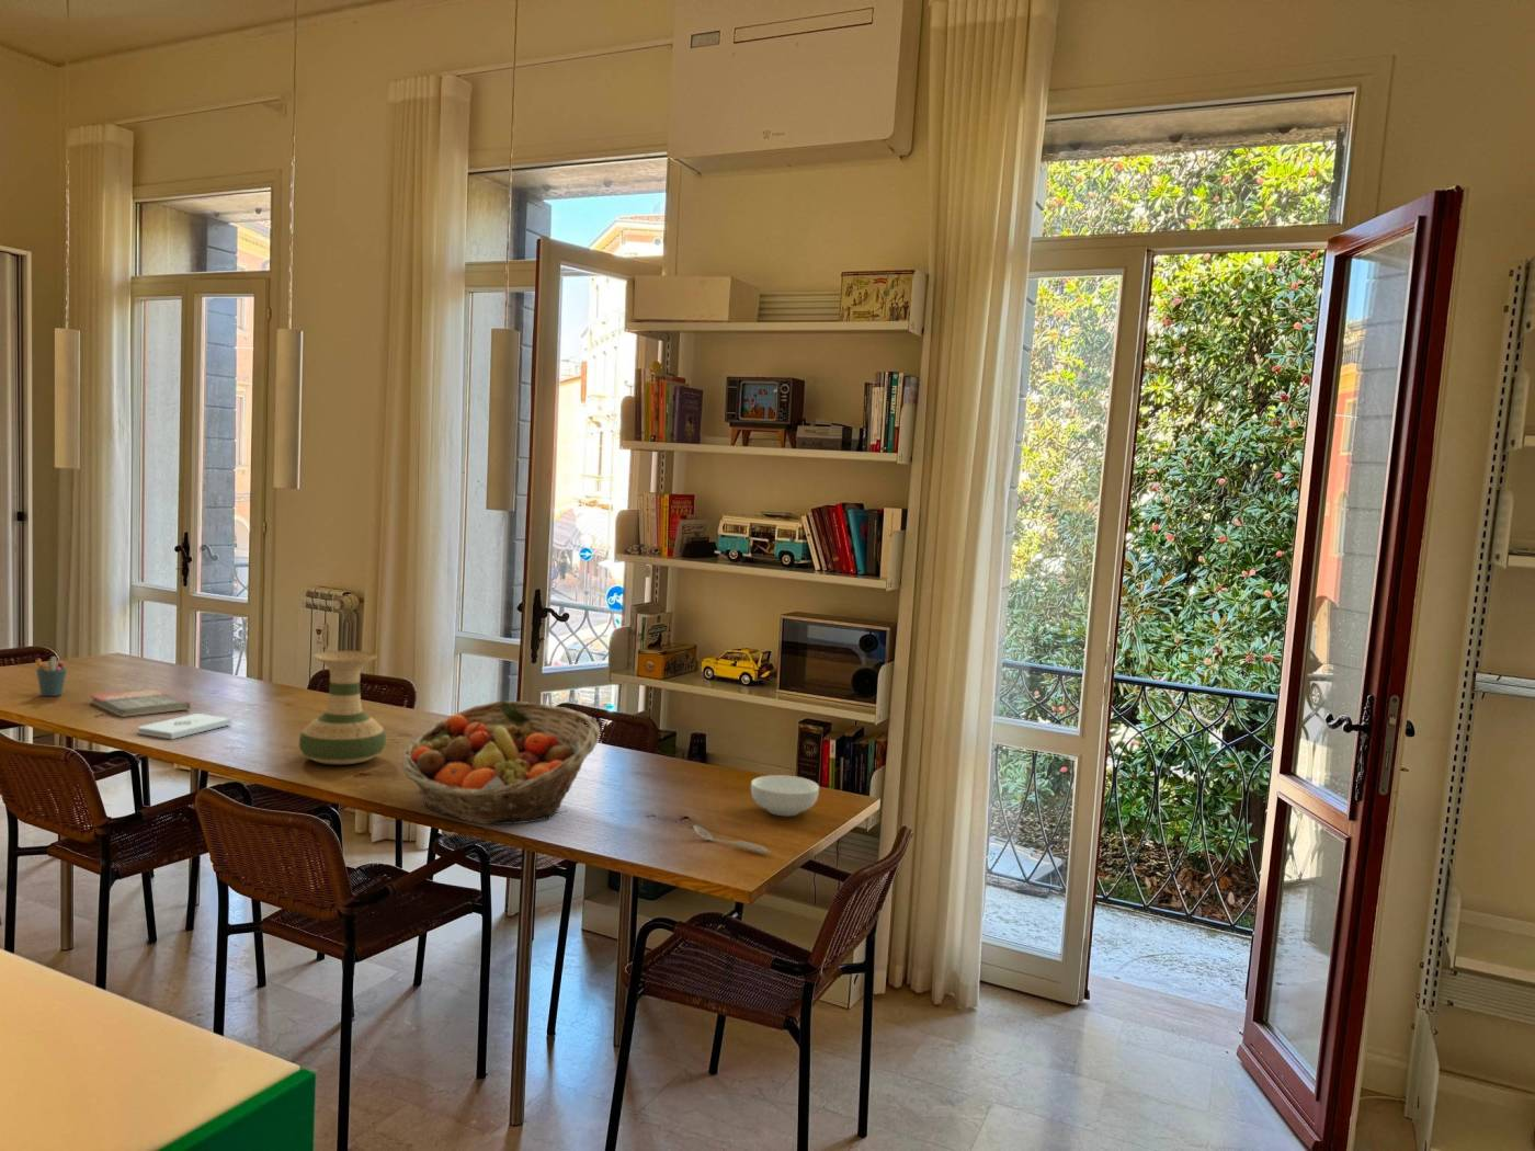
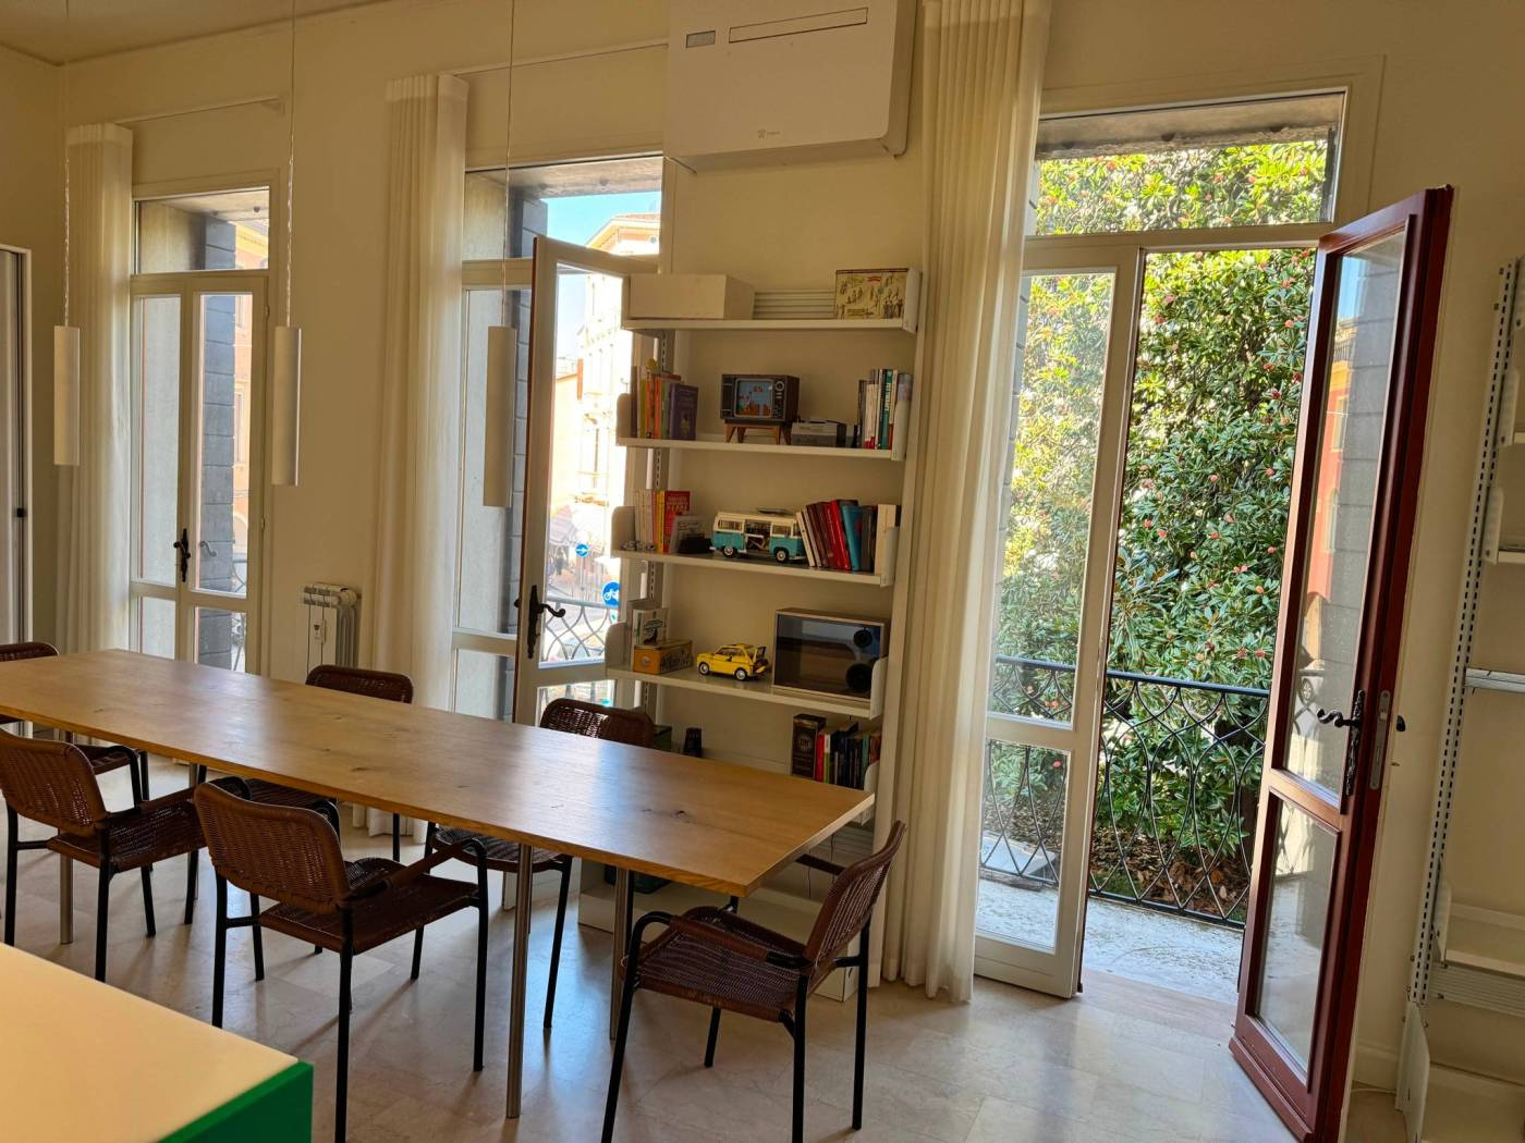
- spoon (730, 841)
- vase (343, 707)
- notepad (184, 725)
- pen holder (51, 675)
- book (139, 701)
- cereal bowl (784, 797)
- fruit basket (502, 759)
